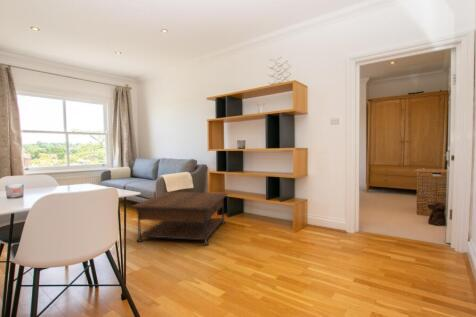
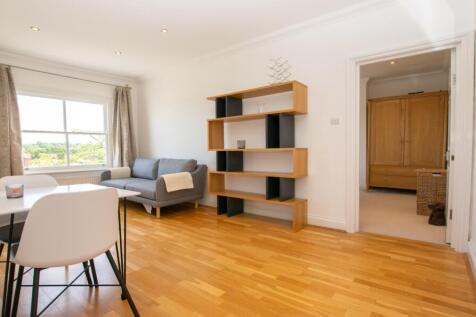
- coffee table (185, 215)
